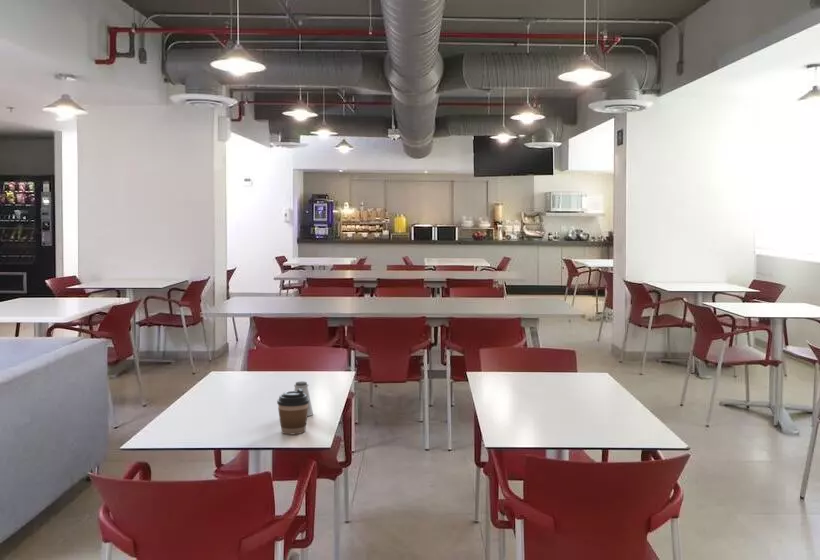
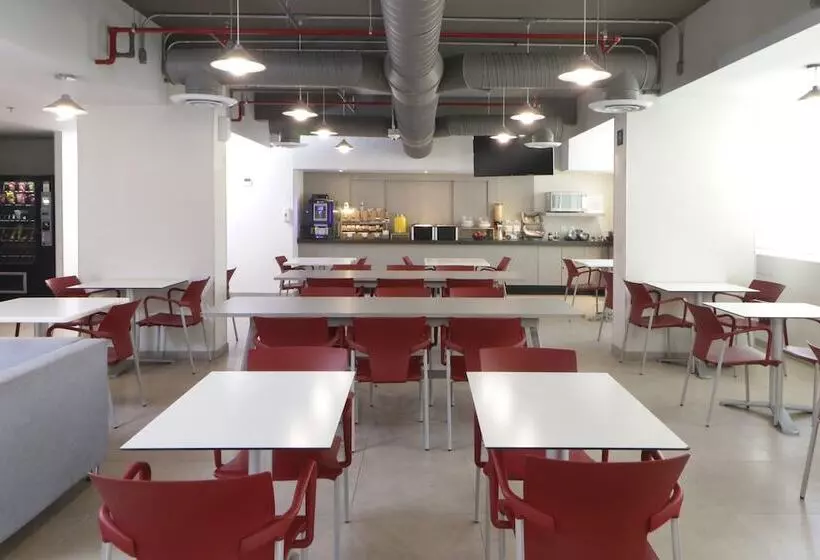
- coffee cup (293, 410)
- saltshaker (304, 393)
